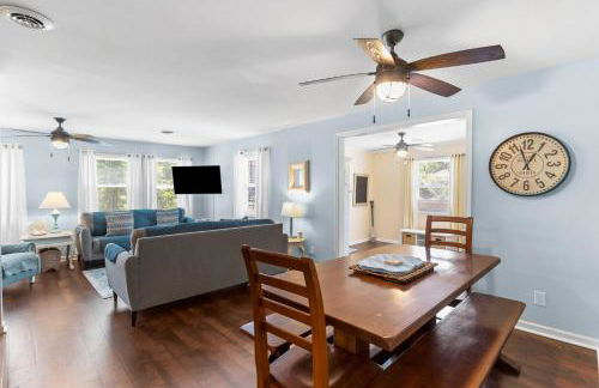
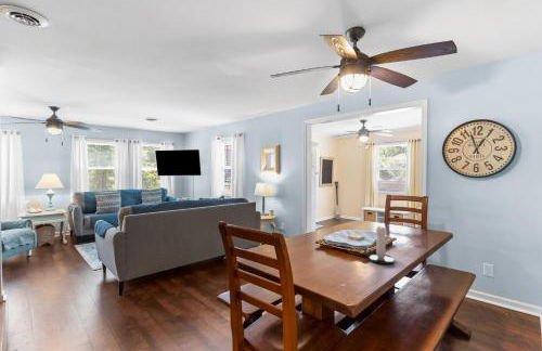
+ candle holder (378, 242)
